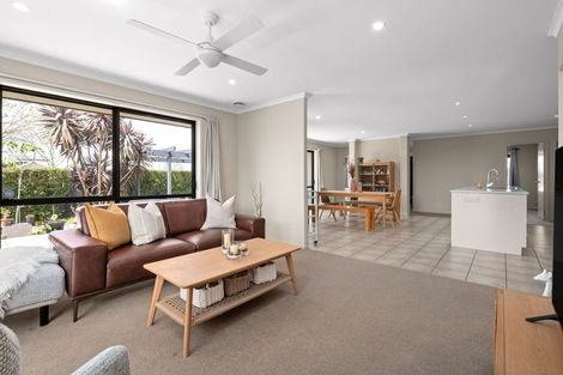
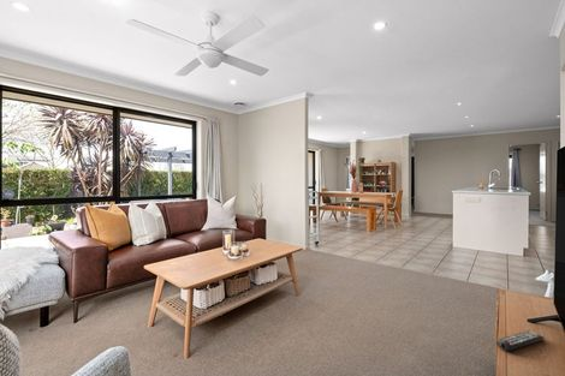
+ remote control (521, 340)
